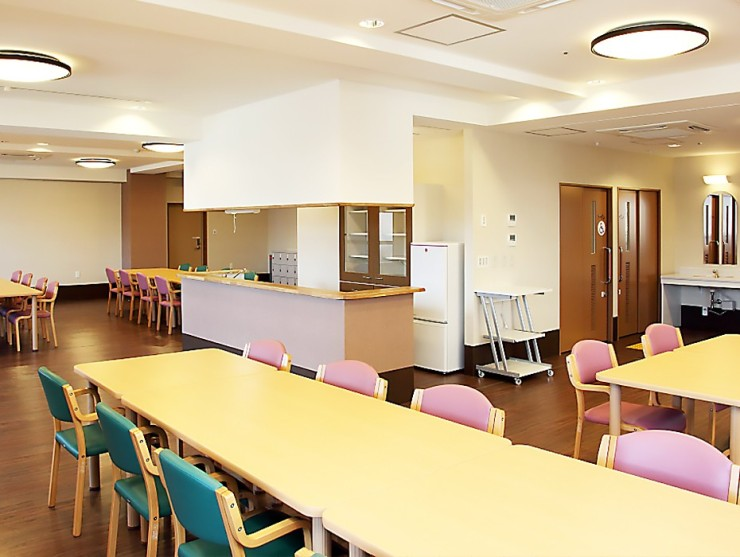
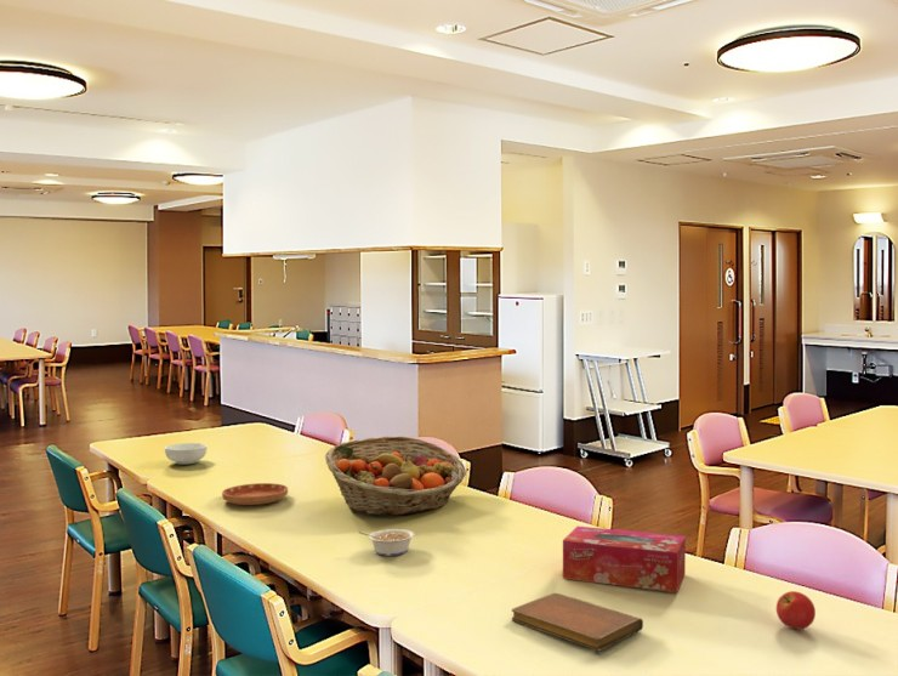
+ cereal bowl (186, 454)
+ saucer (255, 494)
+ notebook (575, 619)
+ legume (390, 541)
+ fruit basket (396, 473)
+ tissue box (624, 557)
+ fruit (795, 610)
